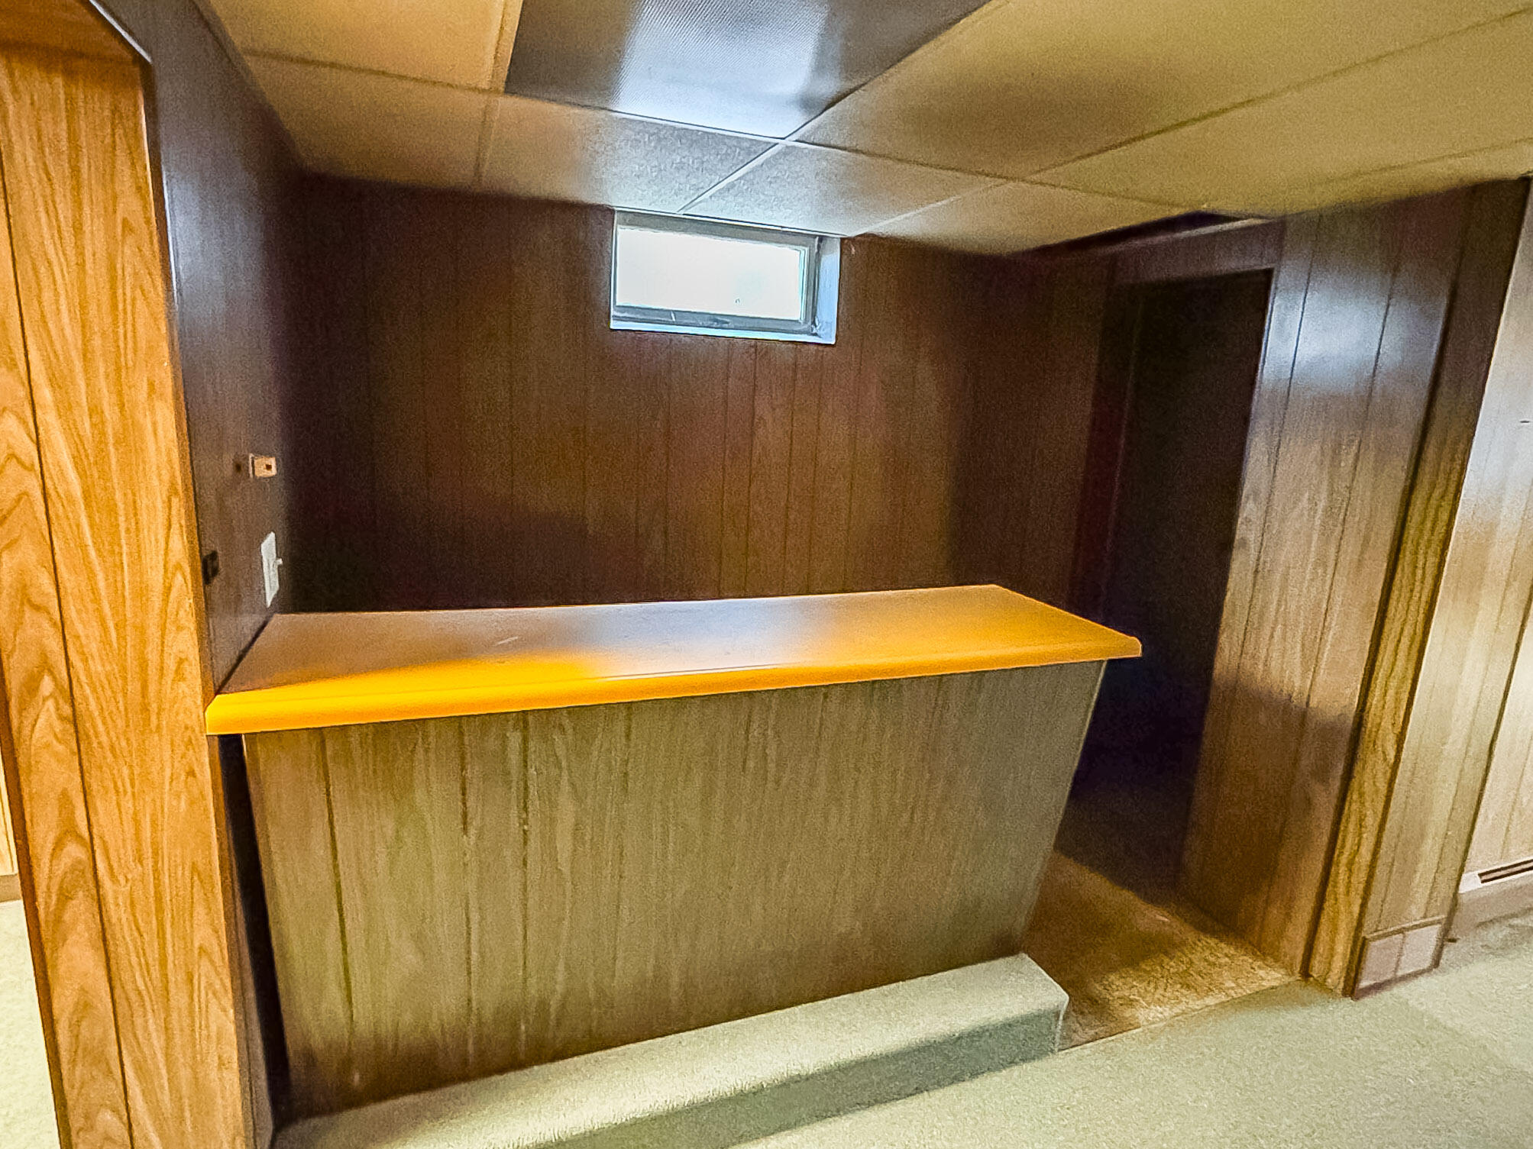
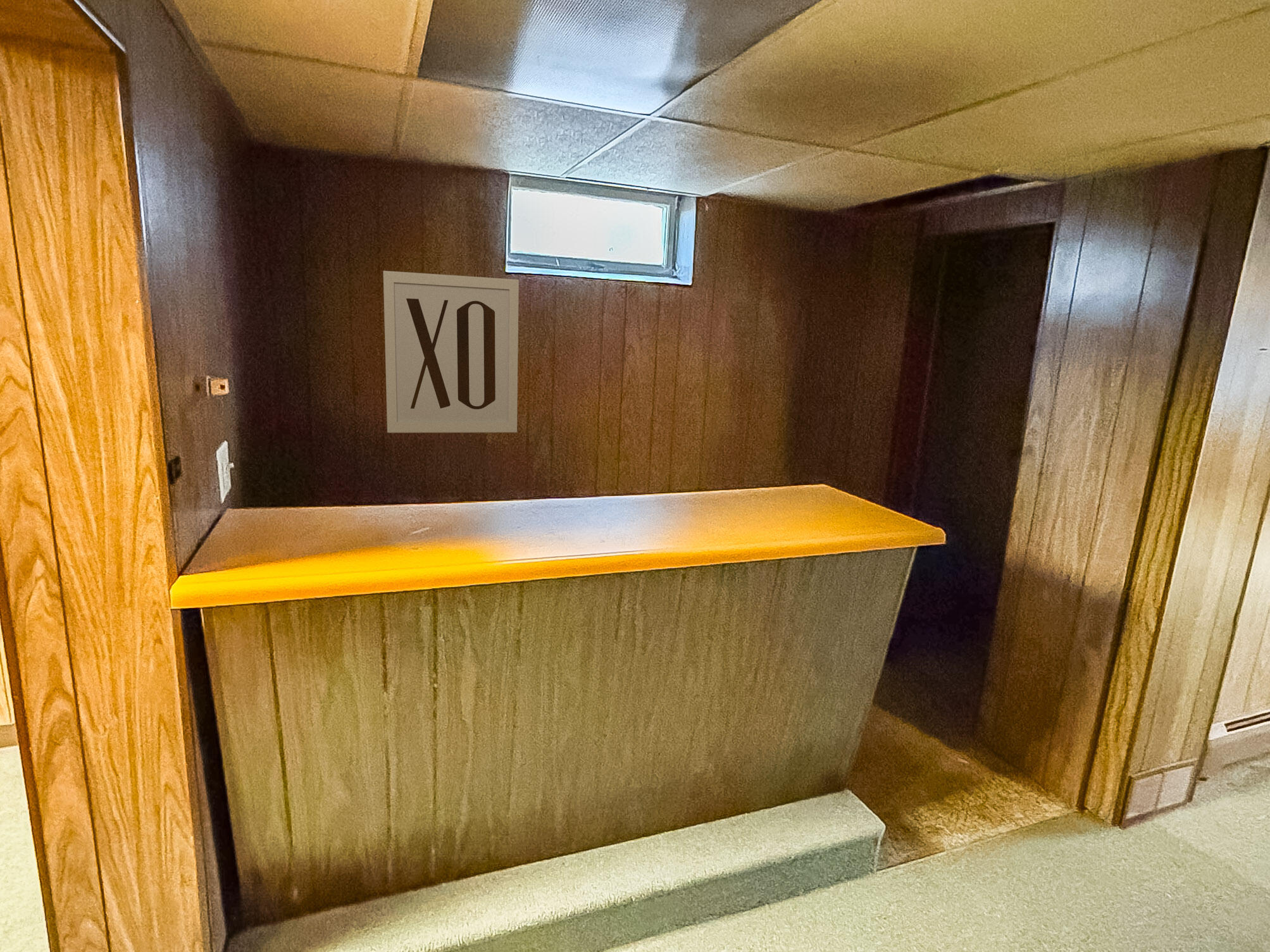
+ wall art (453, 355)
